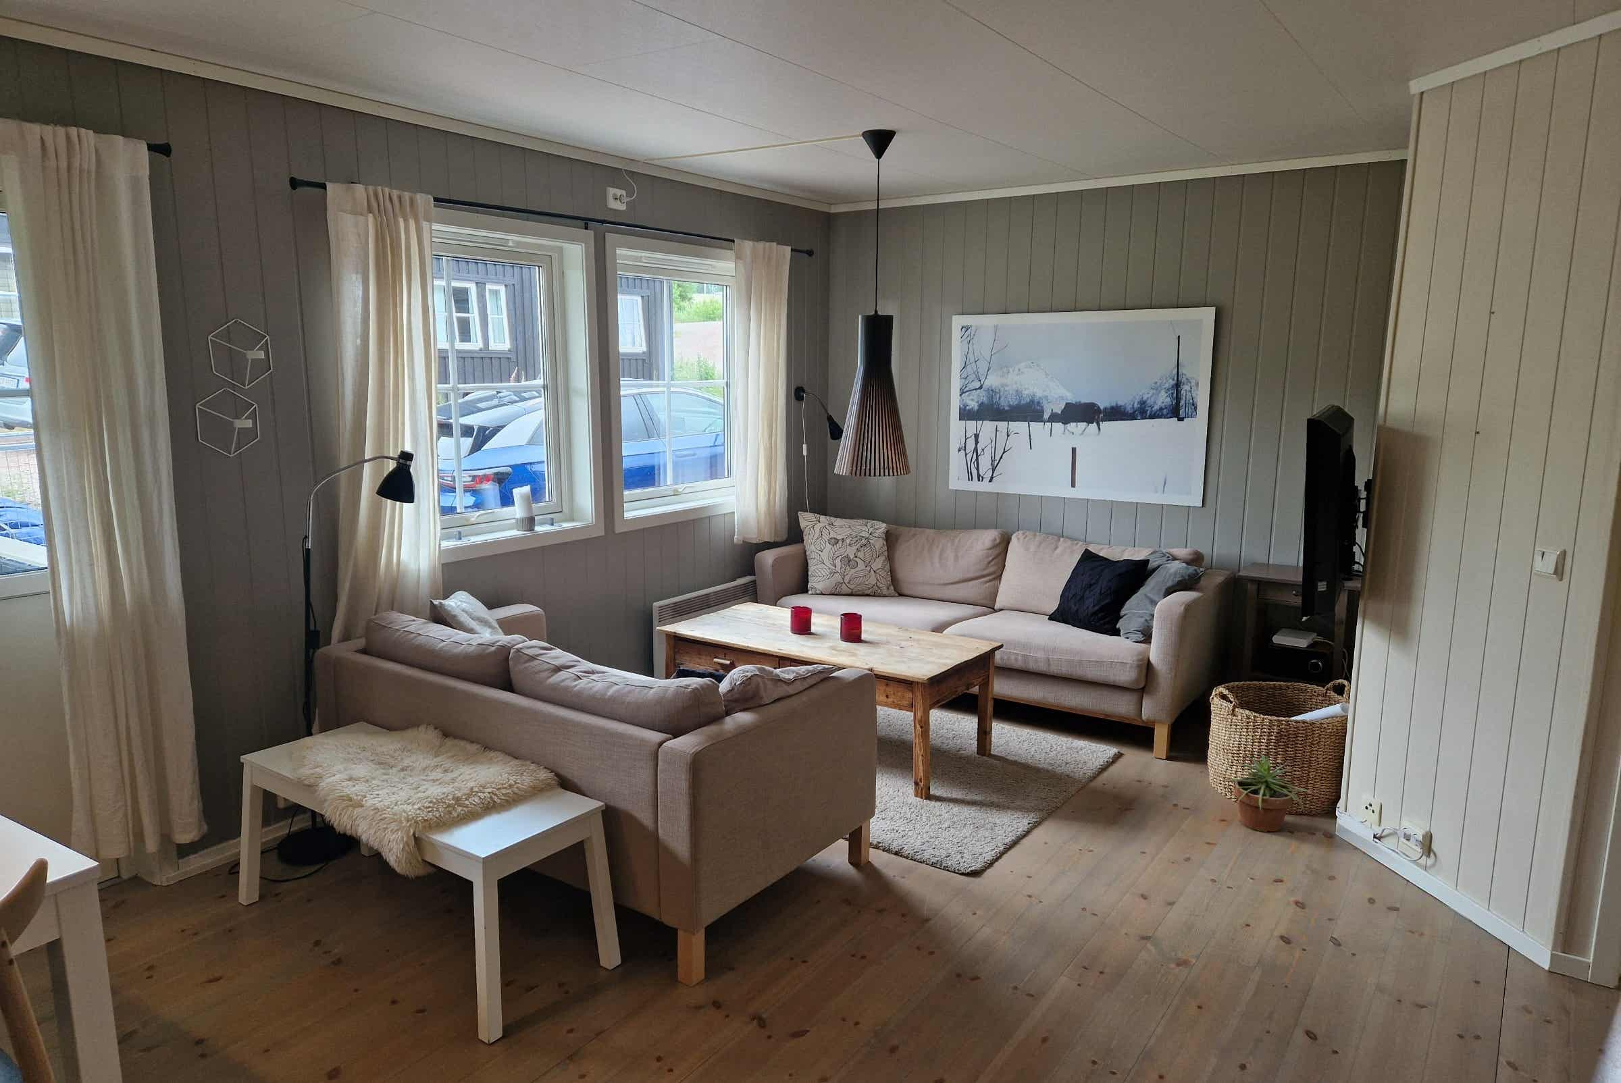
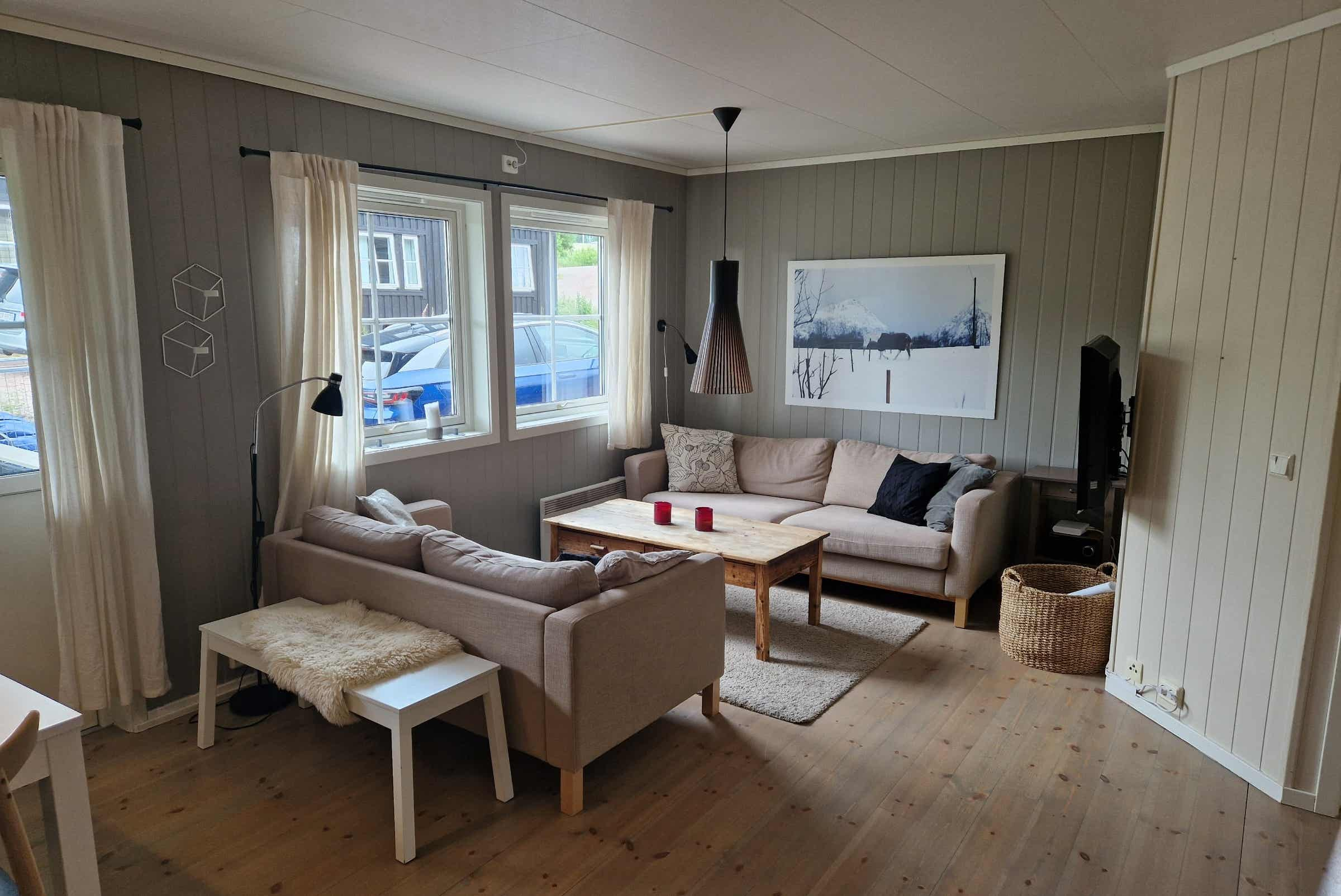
- potted plant (1263, 790)
